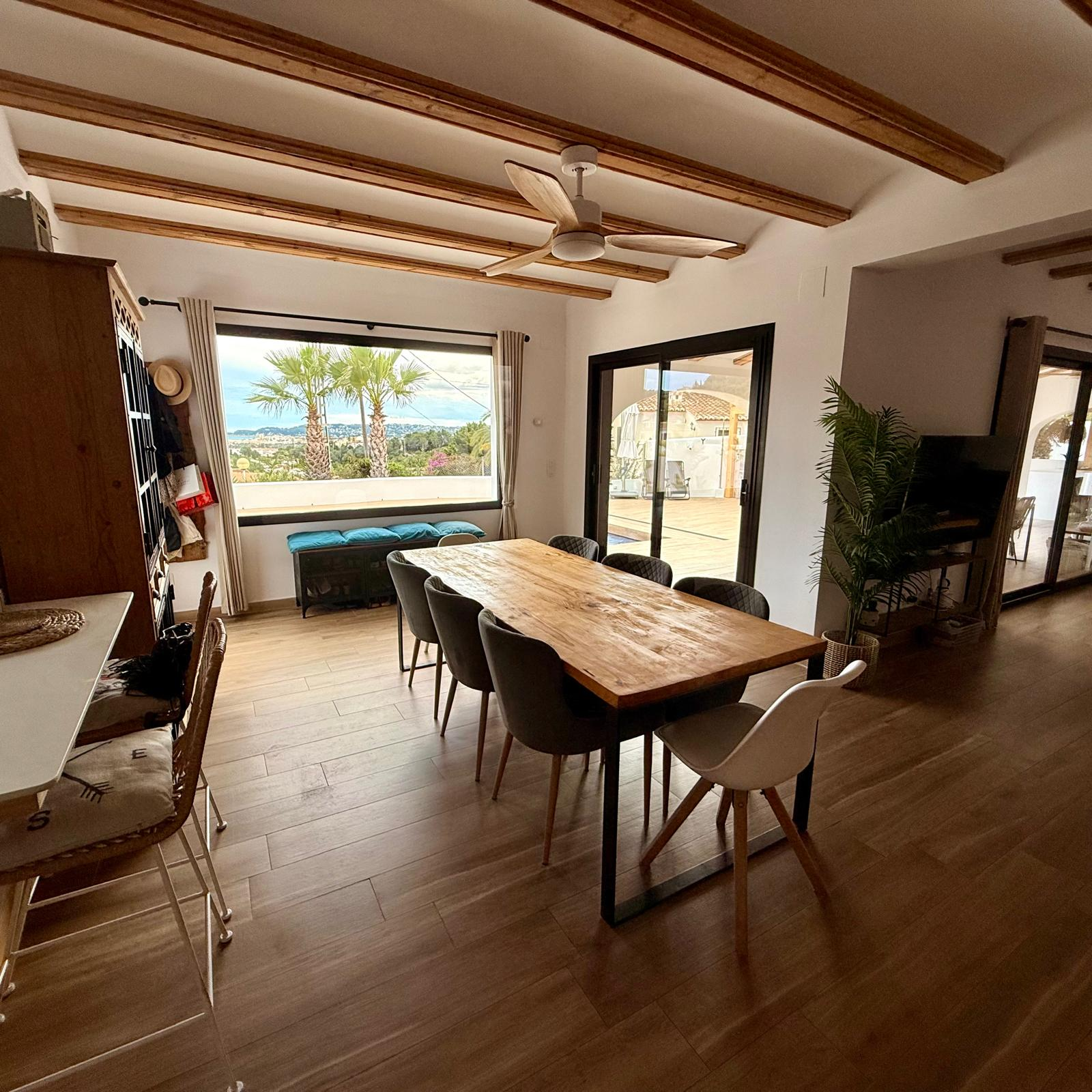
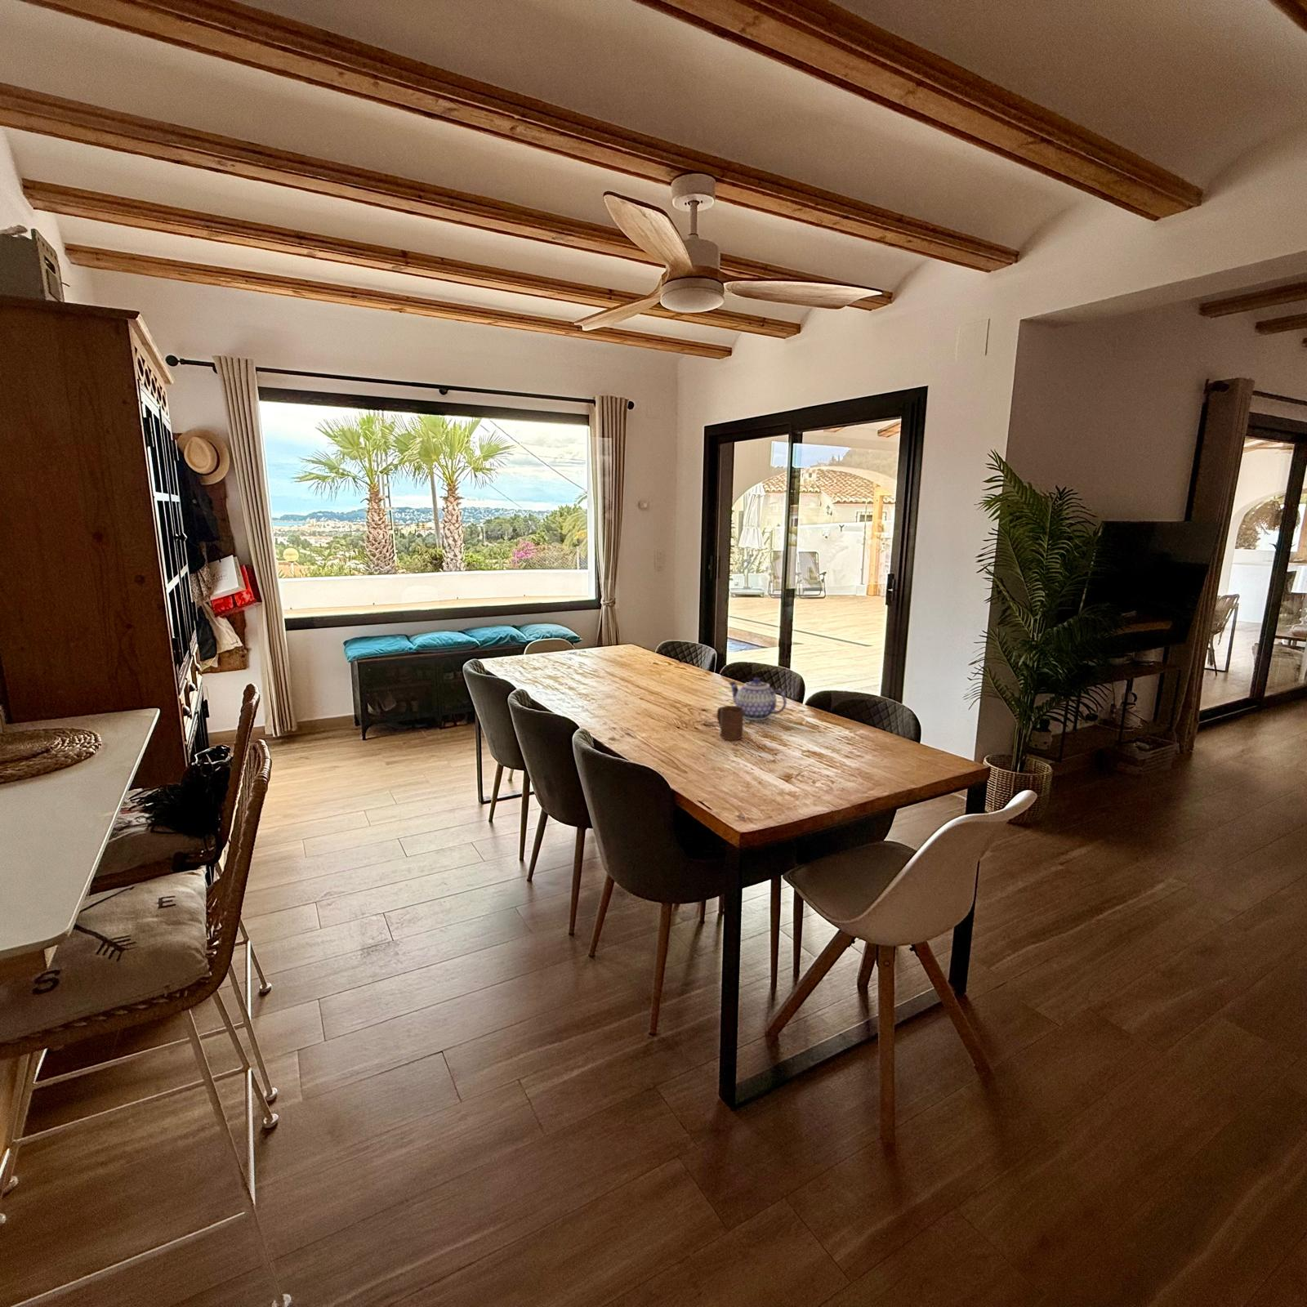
+ cup (729, 722)
+ teapot (755, 697)
